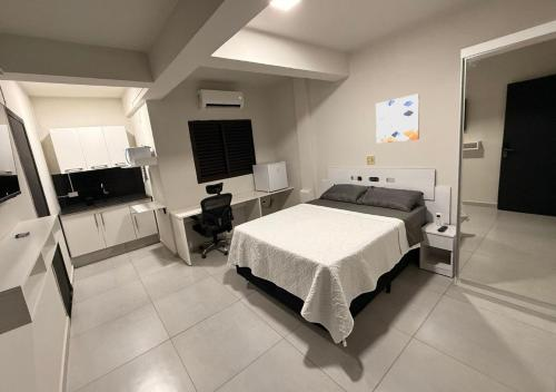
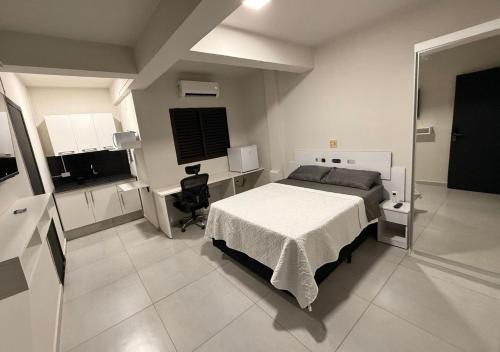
- wall art (396, 120)
